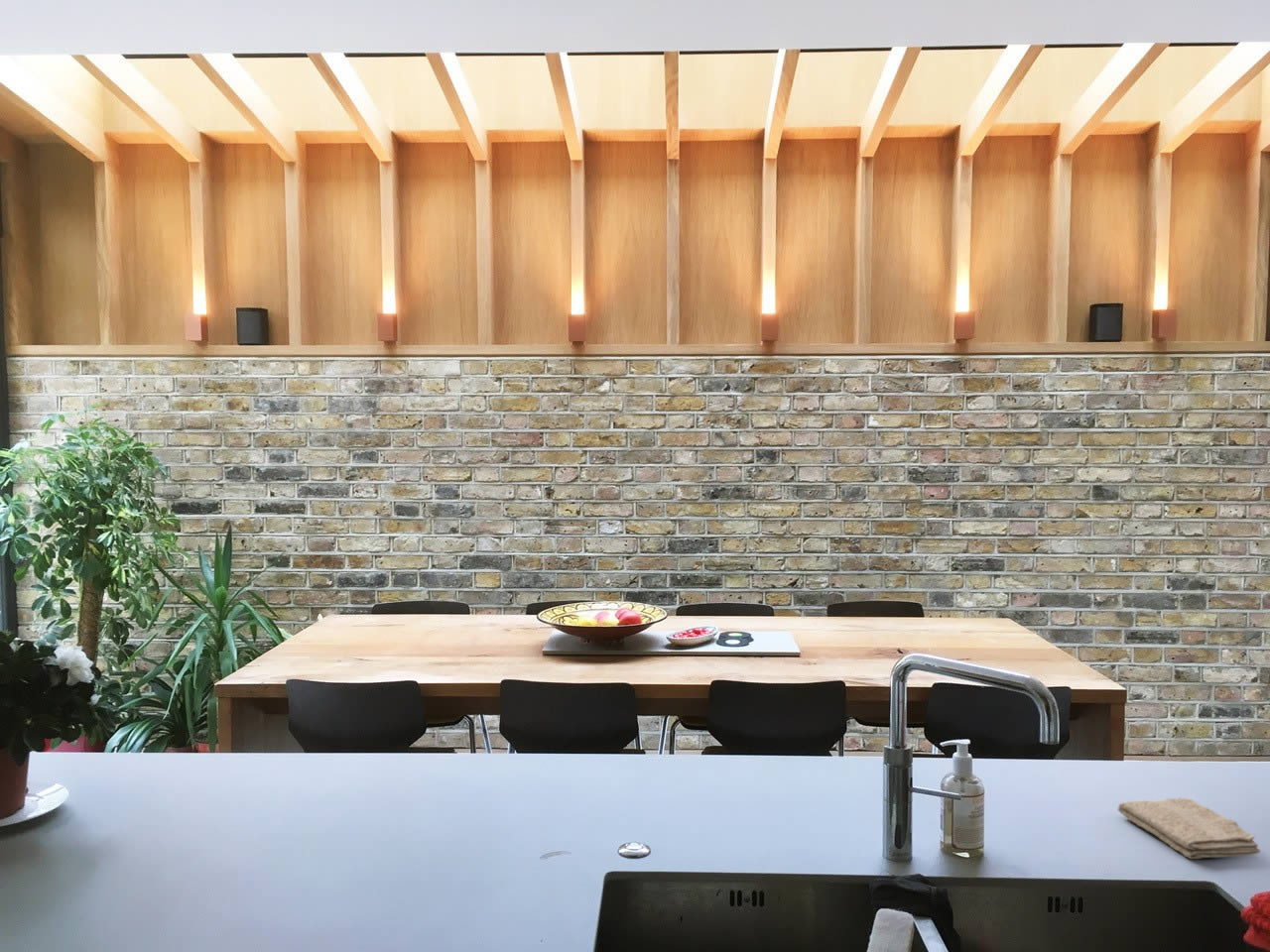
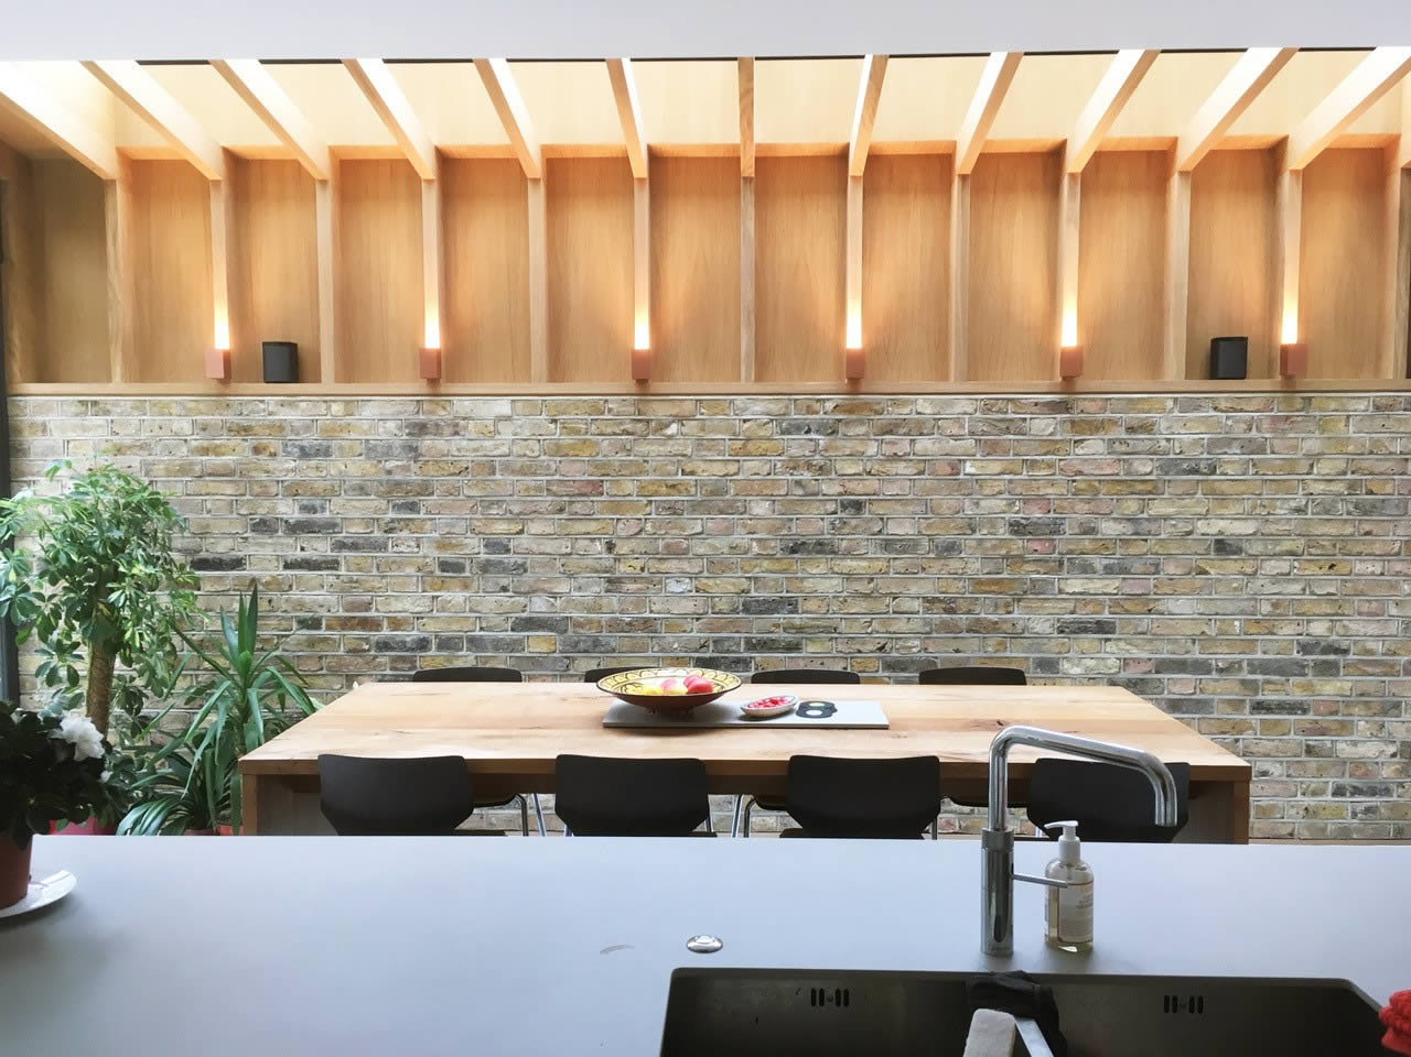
- washcloth (1186, 824)
